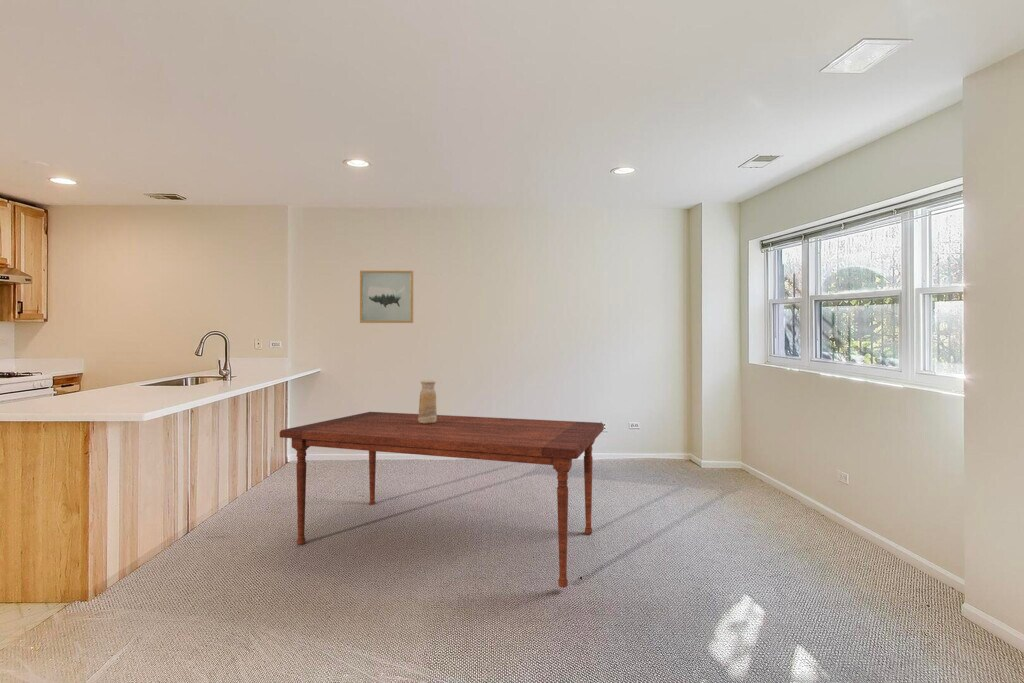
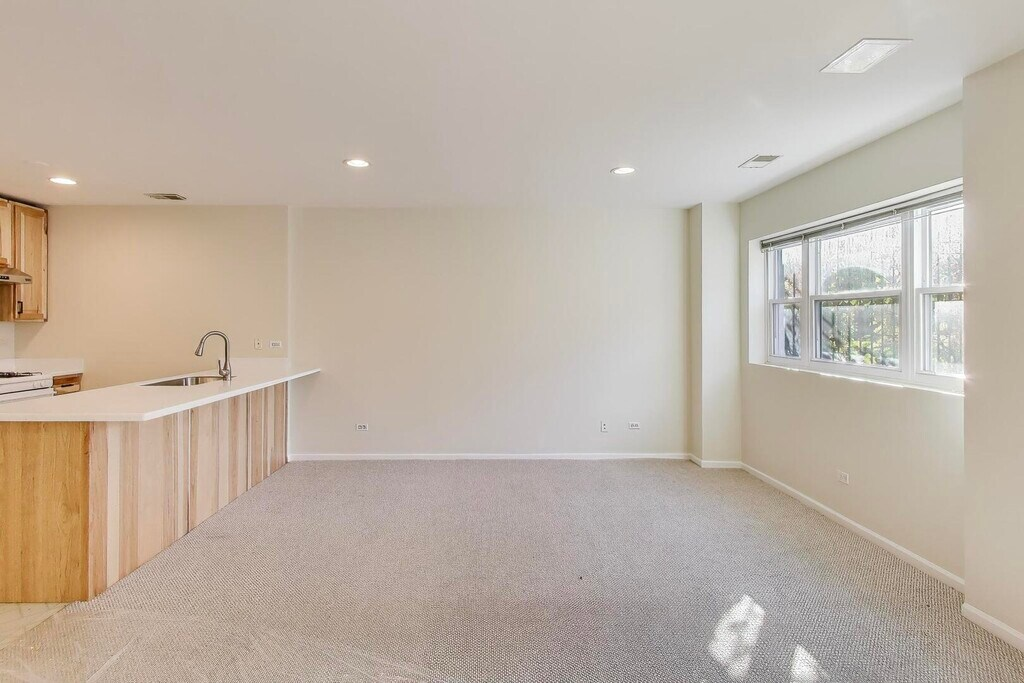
- vase (427, 401)
- dining table (455, 457)
- wall art (386, 296)
